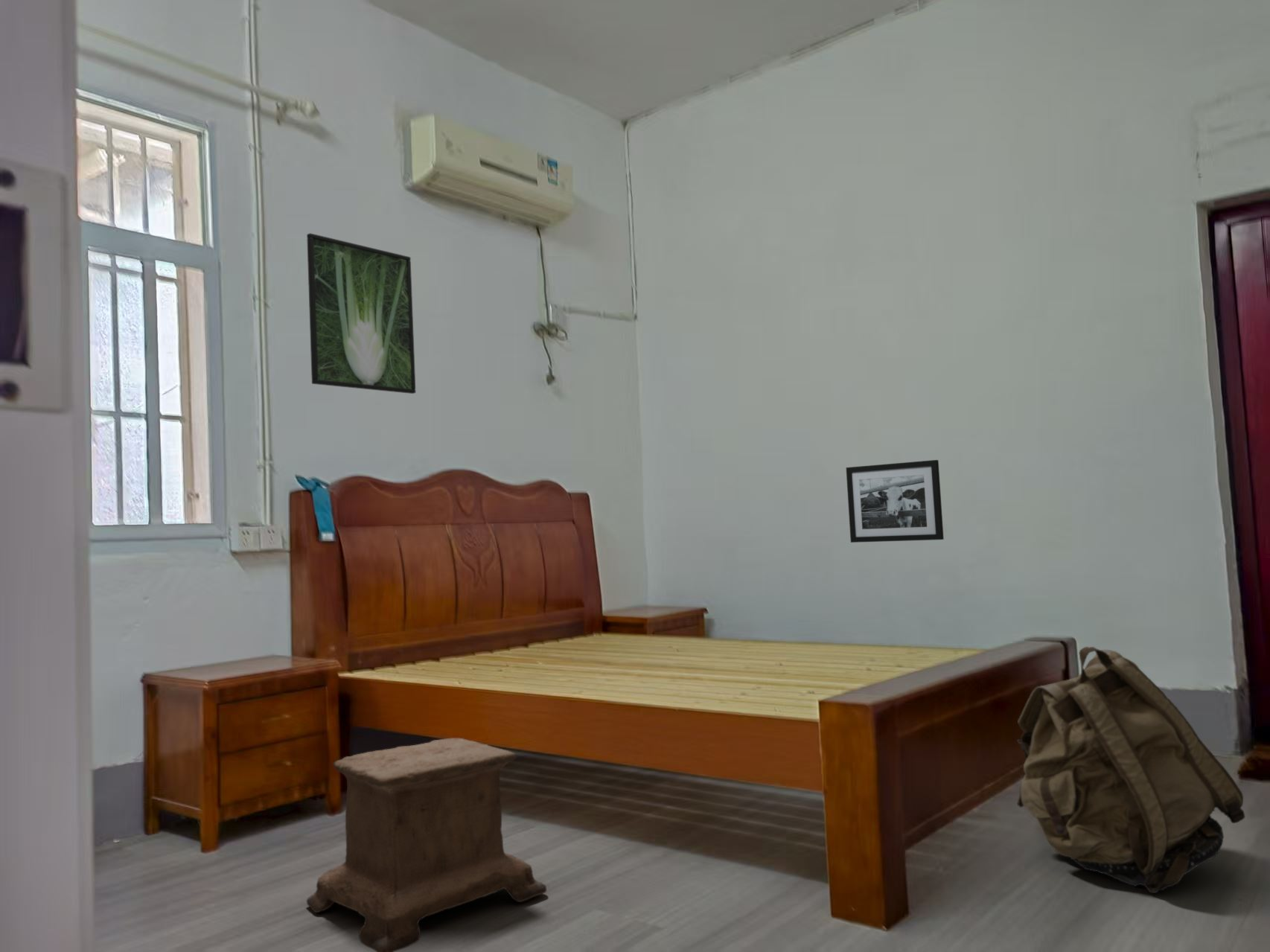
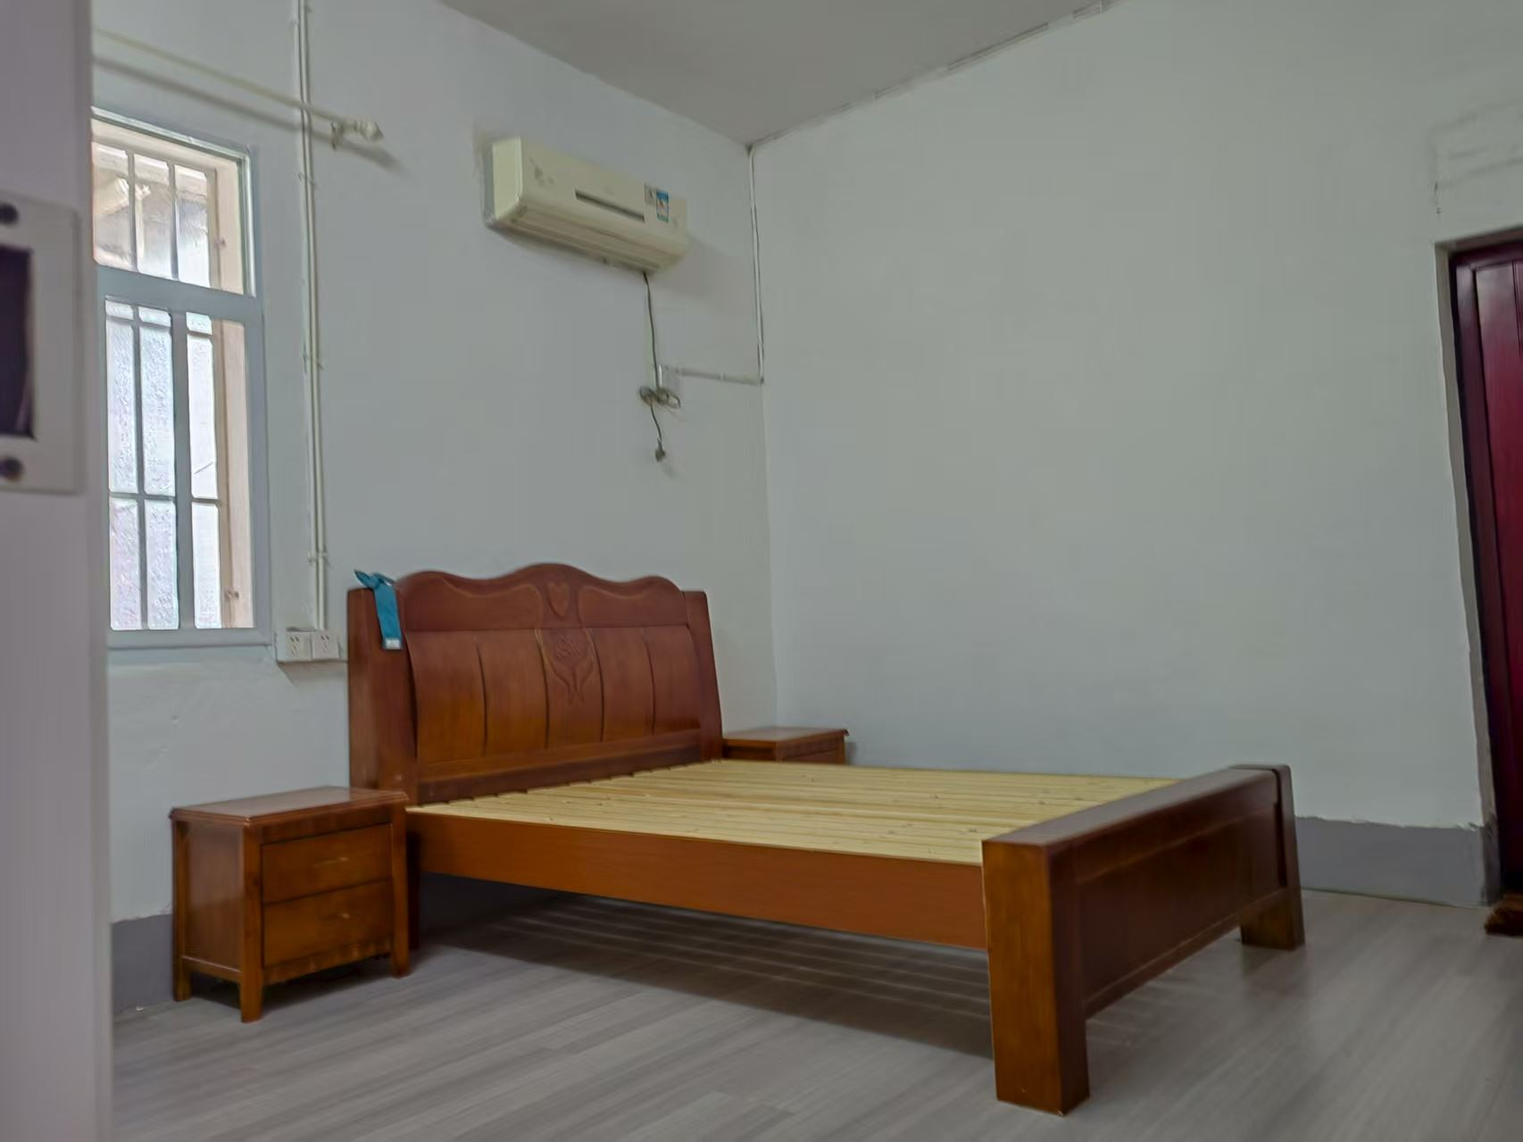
- picture frame (893, 502)
- stool (424, 826)
- backpack (1126, 753)
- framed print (363, 317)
